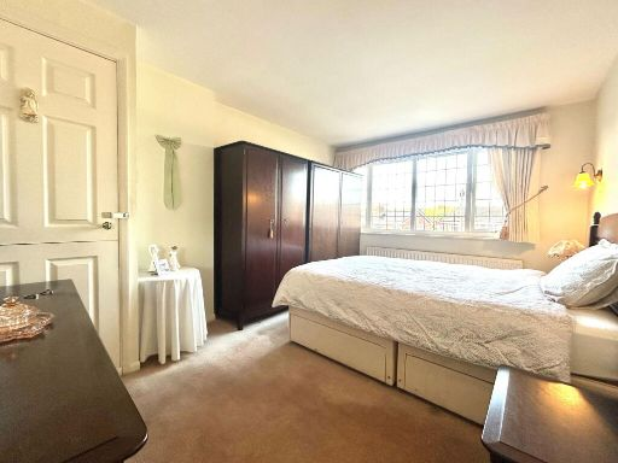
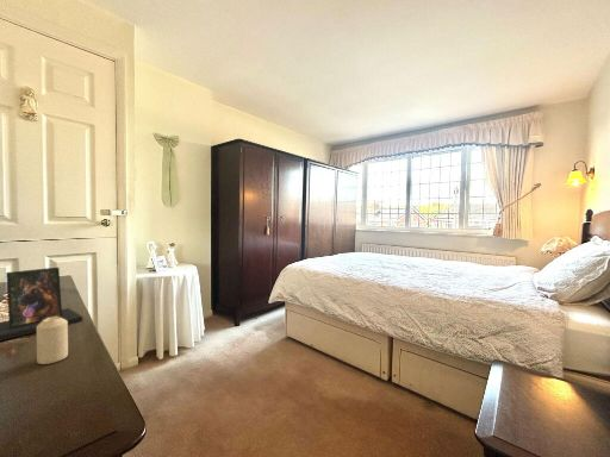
+ candle (52, 338)
+ photo frame (35, 298)
